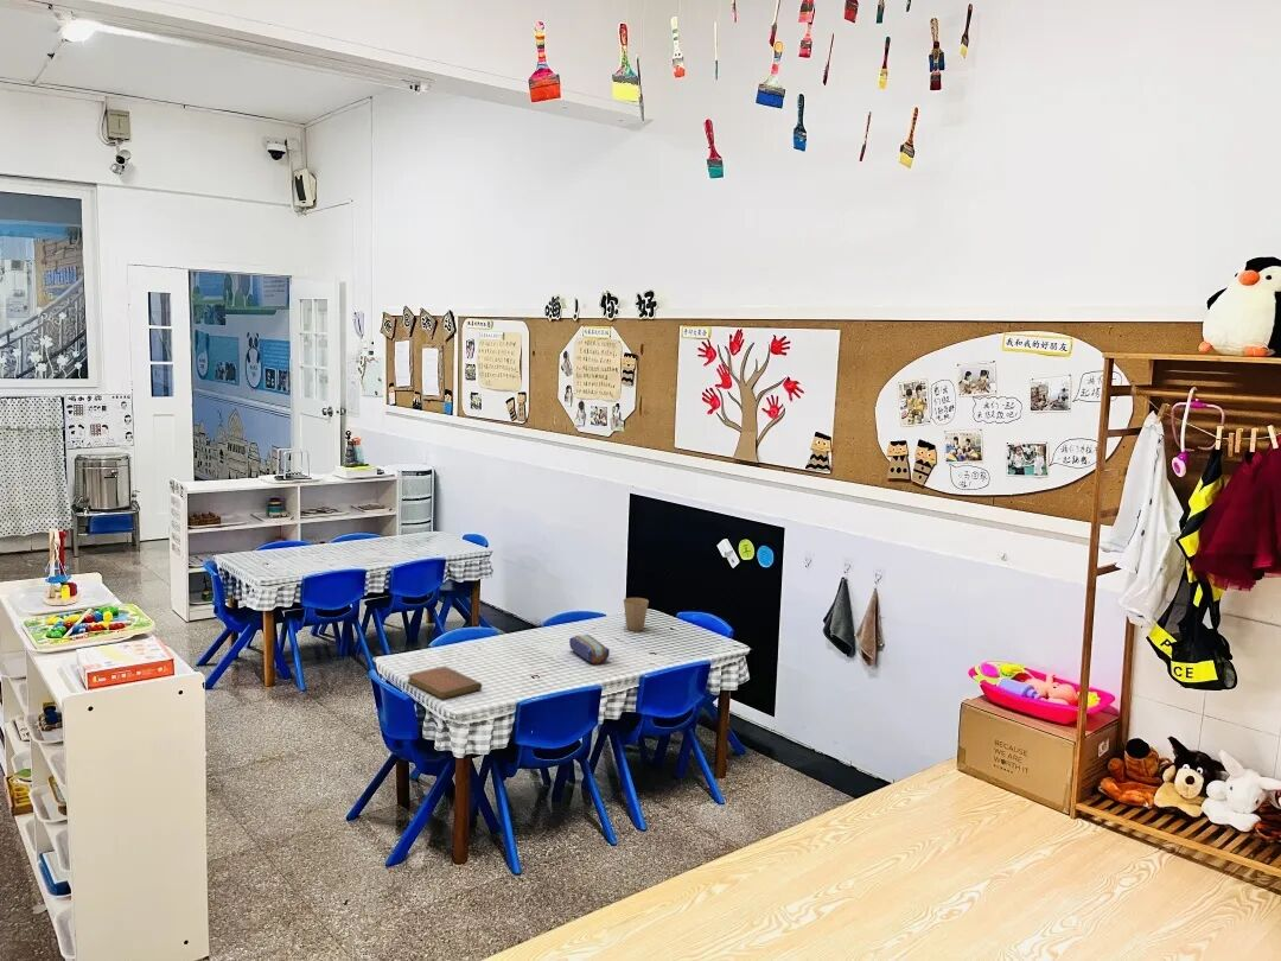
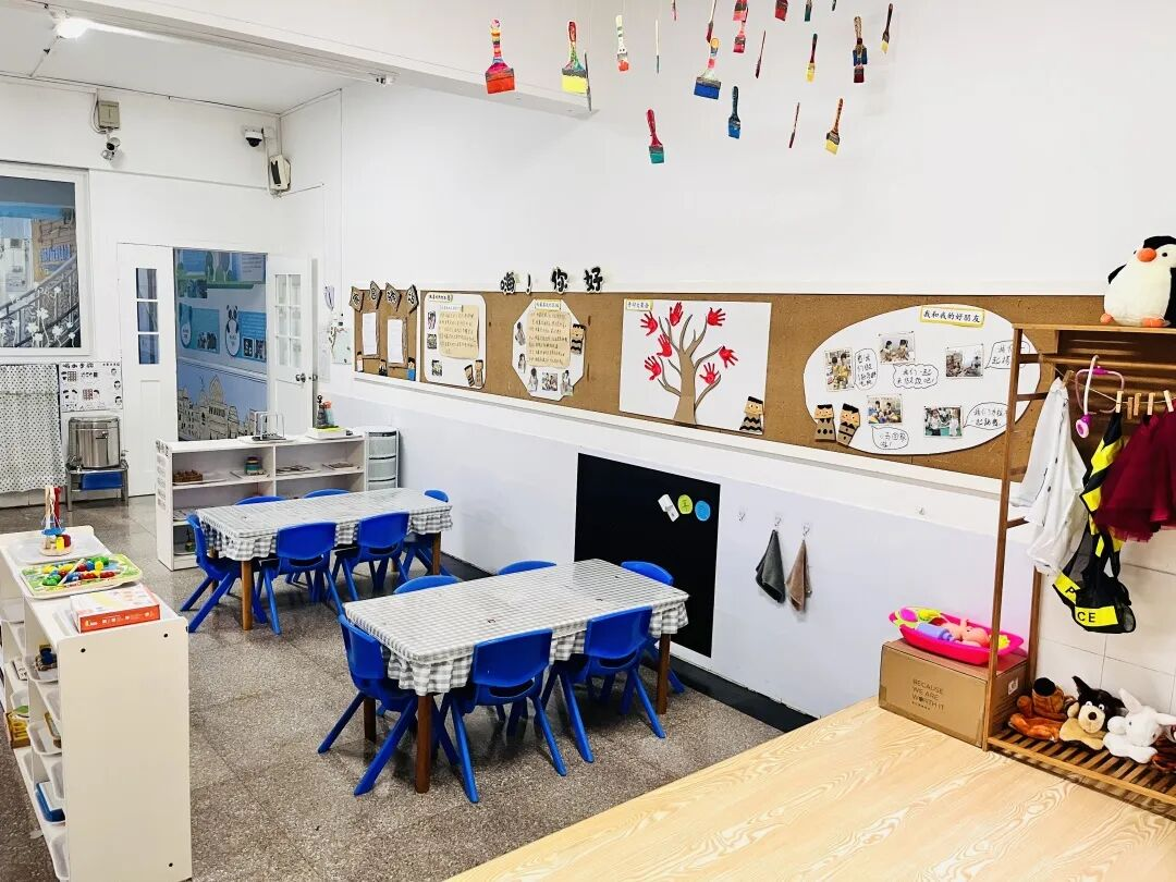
- pencil case (588, 648)
- paper cup (635, 615)
- notebook (444, 681)
